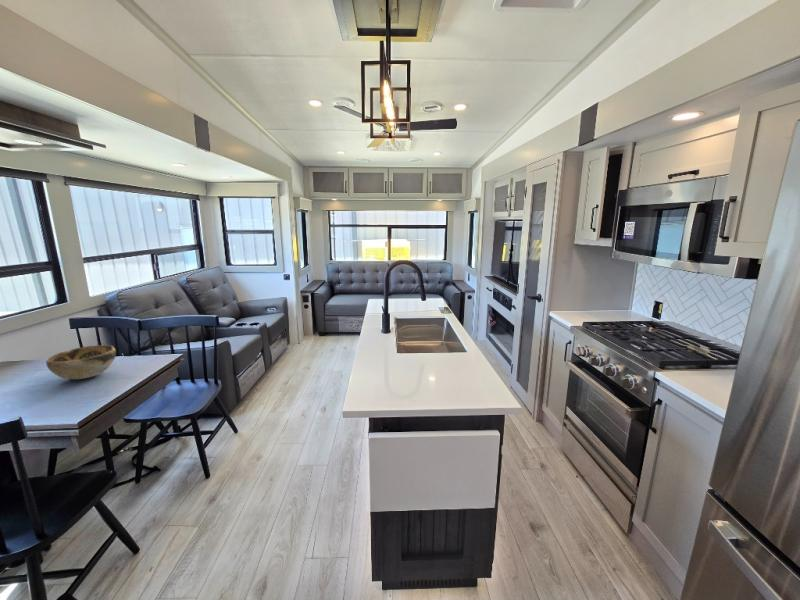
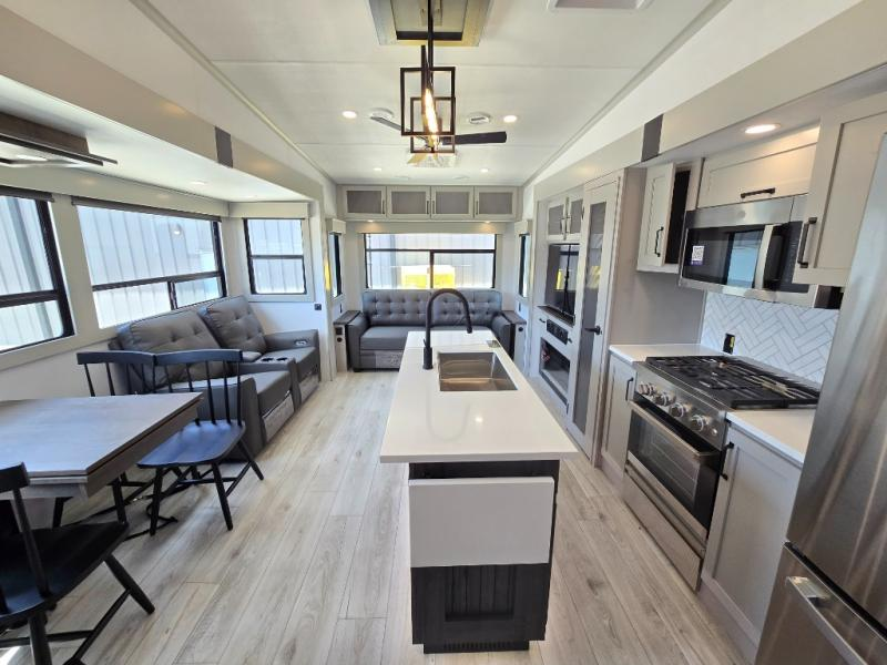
- decorative bowl (85, 364)
